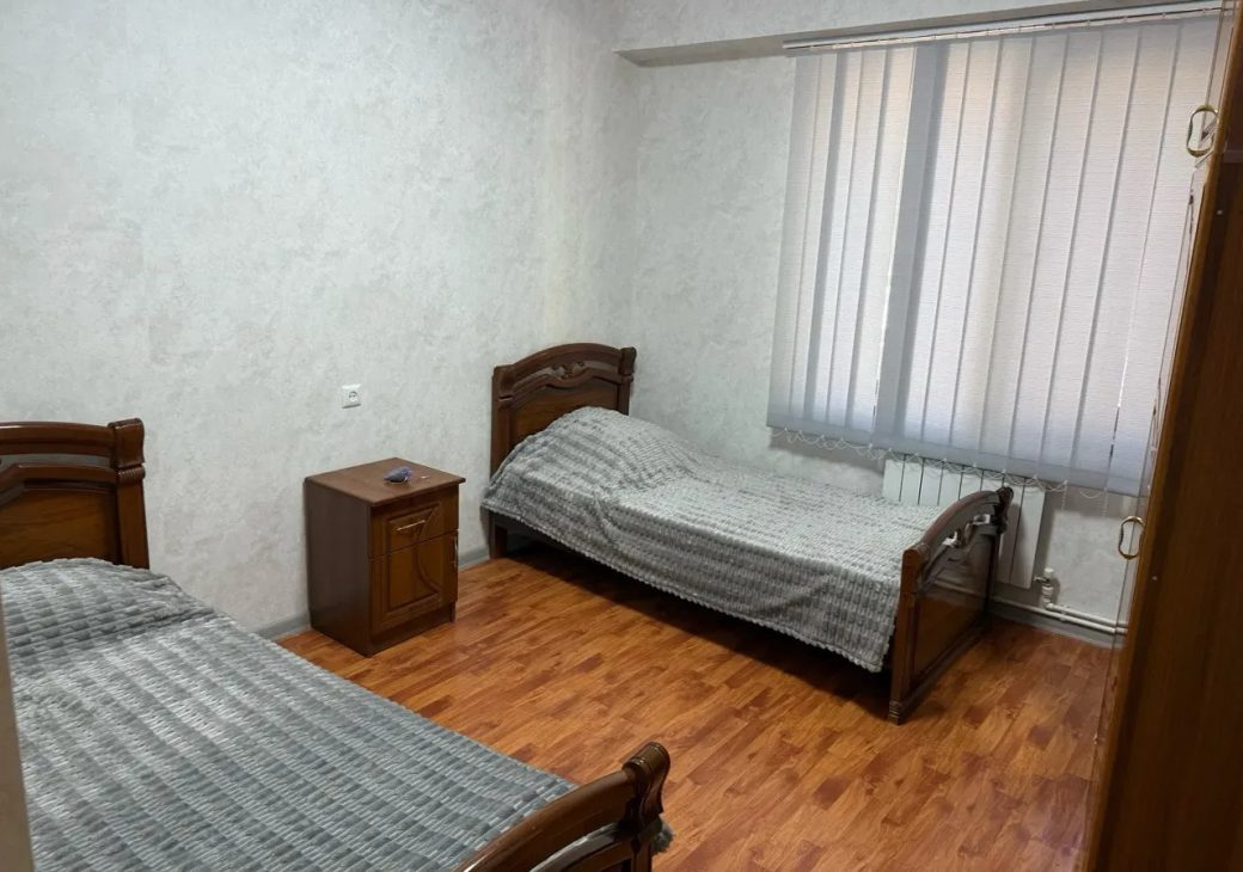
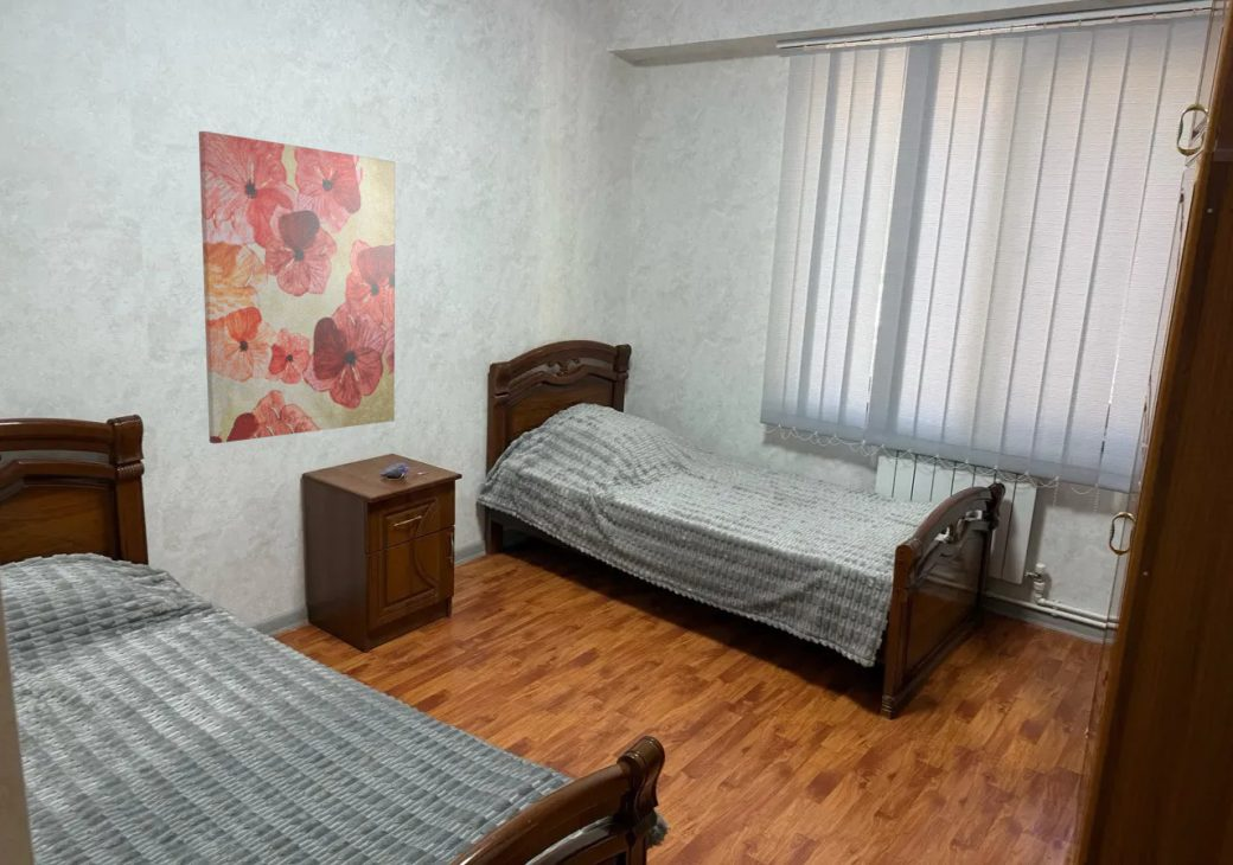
+ wall art (307, 293)
